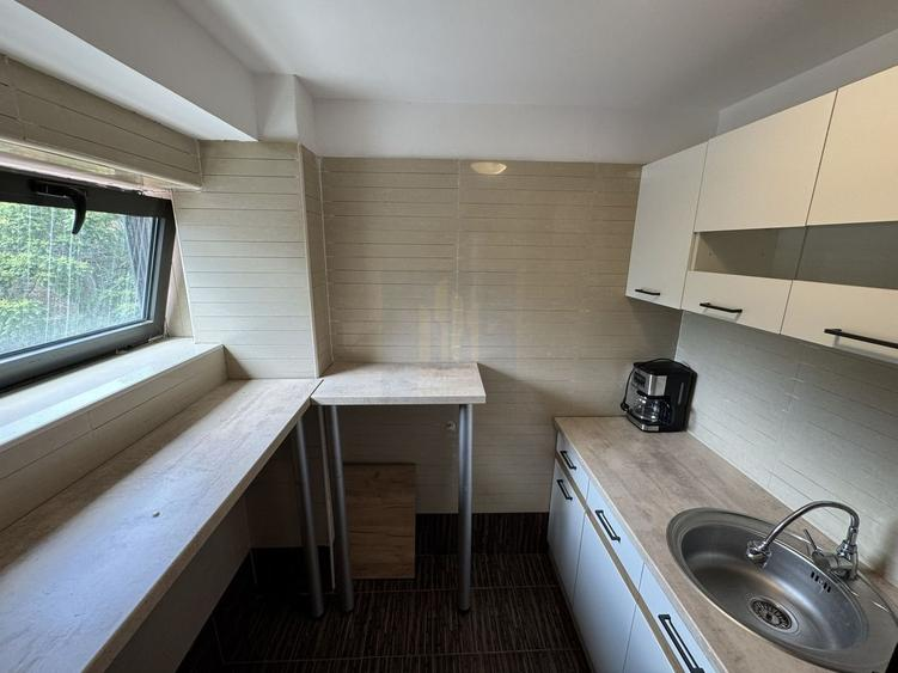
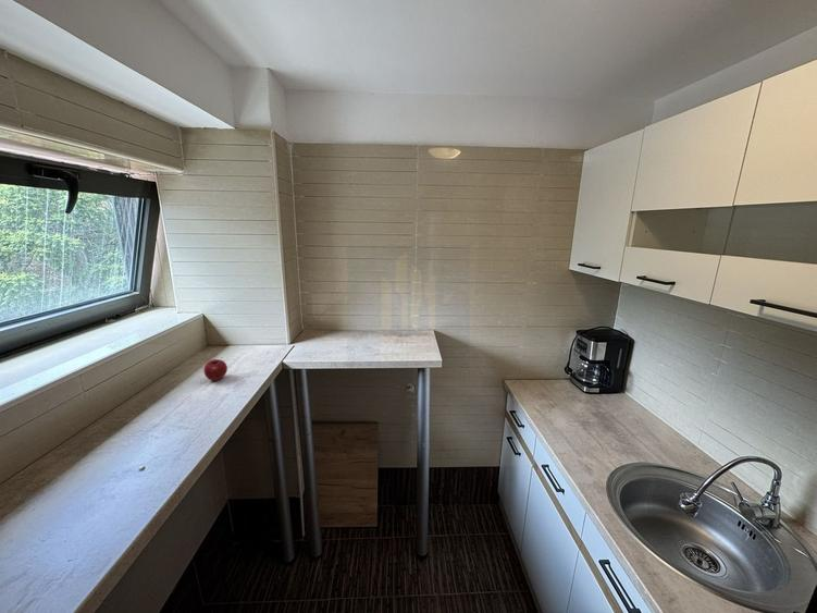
+ apple (215, 369)
